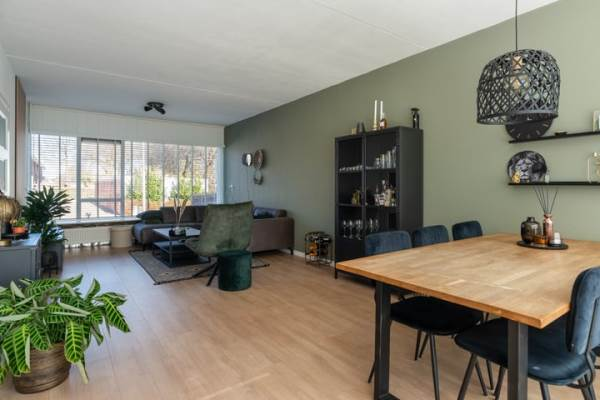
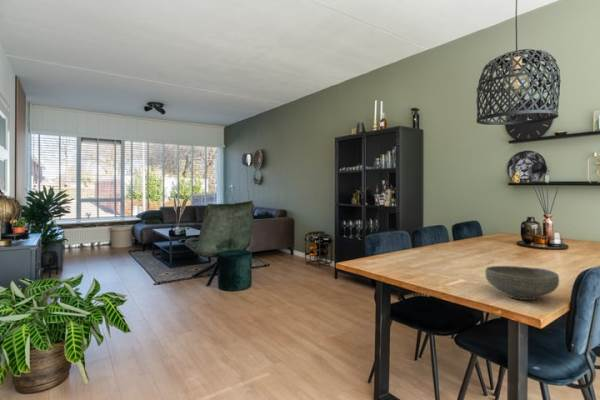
+ bowl (520, 283)
